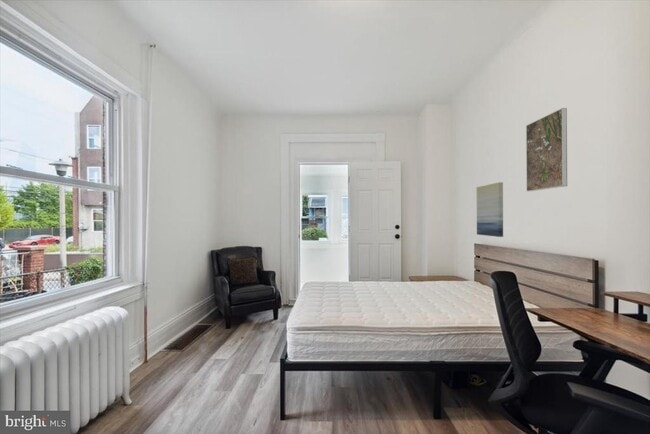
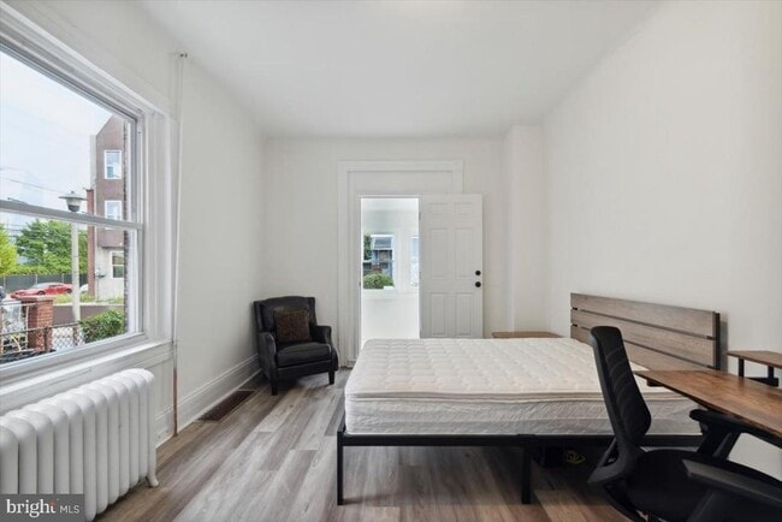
- wall art (488, 210)
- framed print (544, 153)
